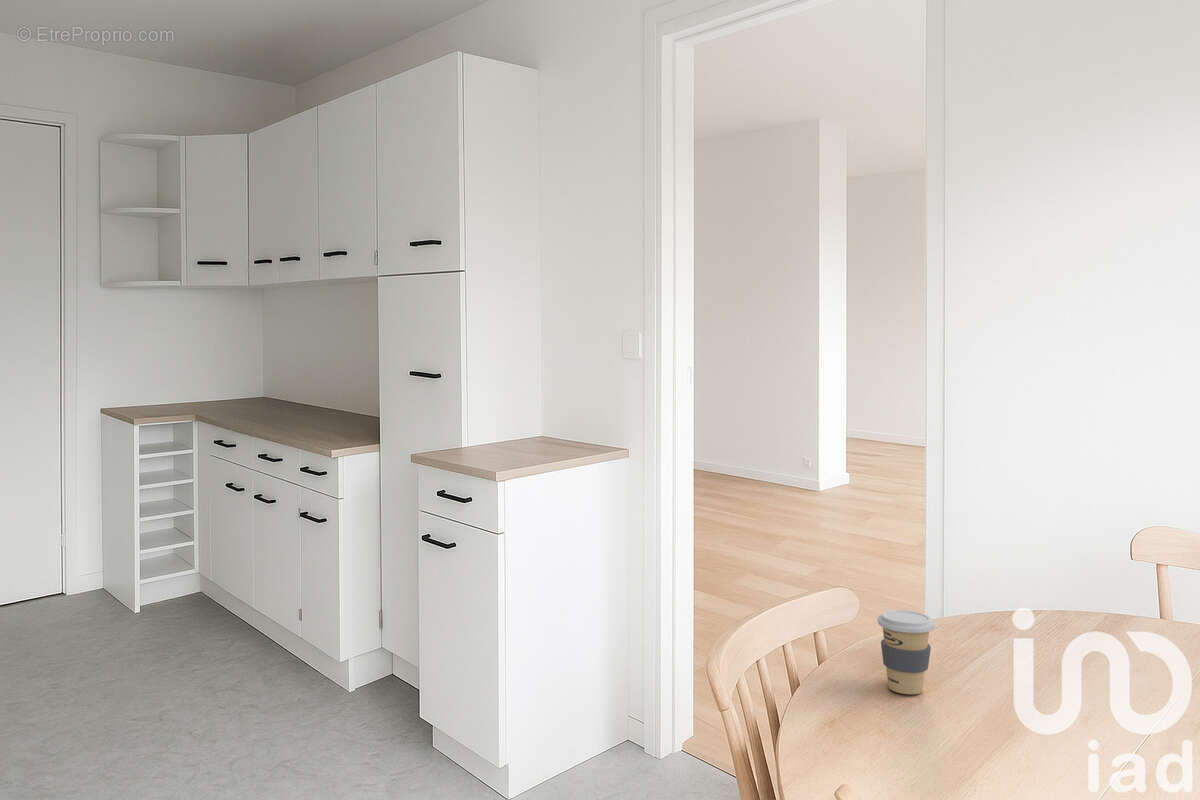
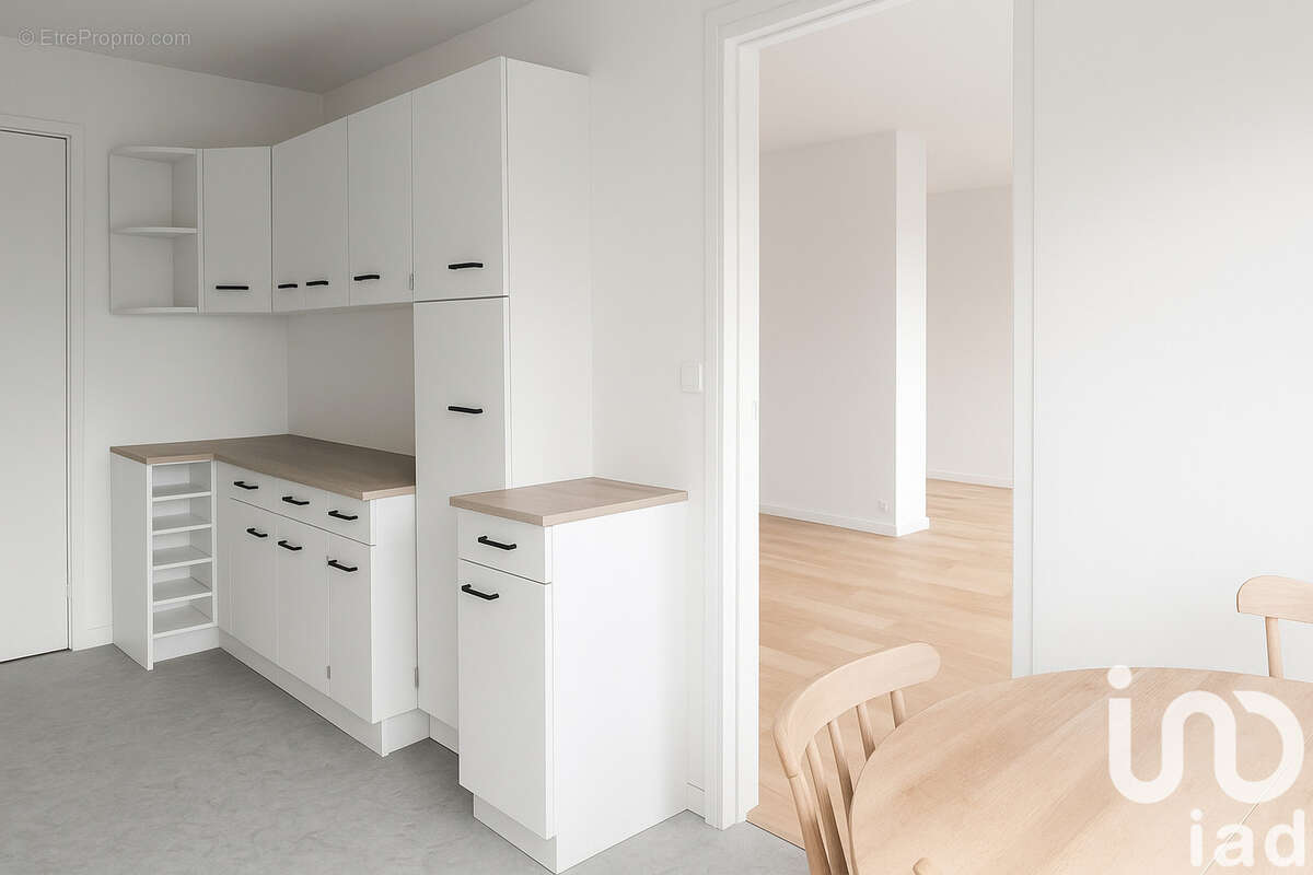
- coffee cup (905, 652)
